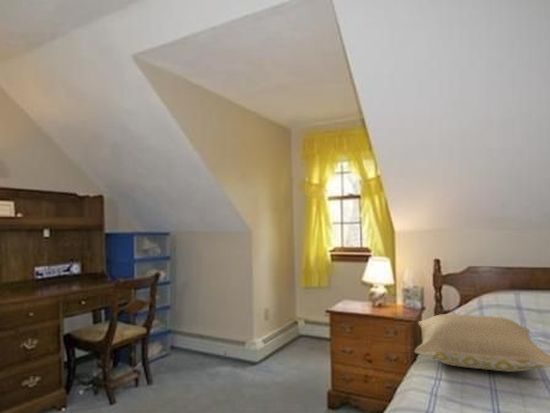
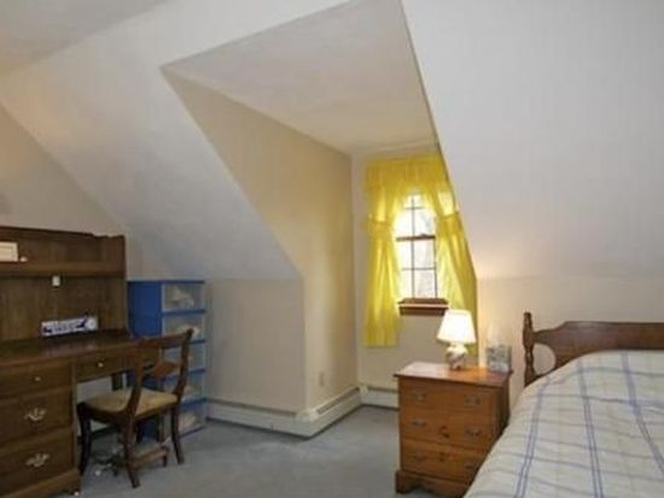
- pillow (475, 339)
